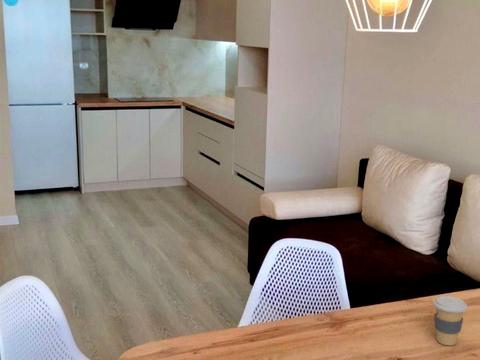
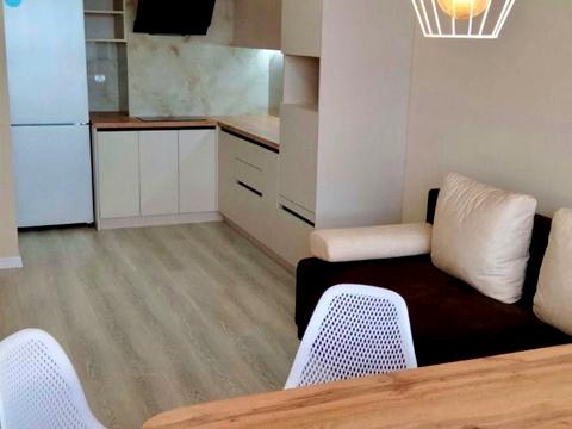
- coffee cup (448, 321)
